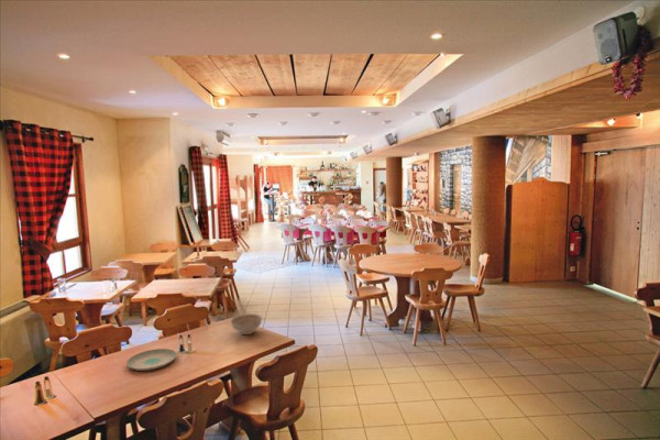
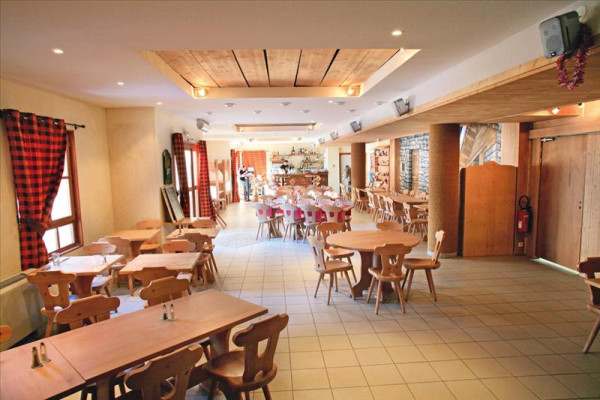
- decorative bowl (246, 324)
- plate (152, 360)
